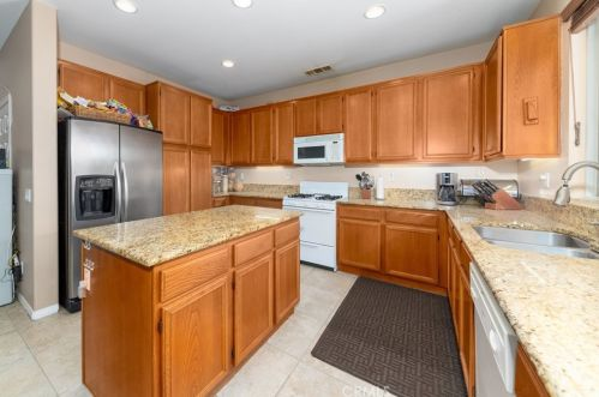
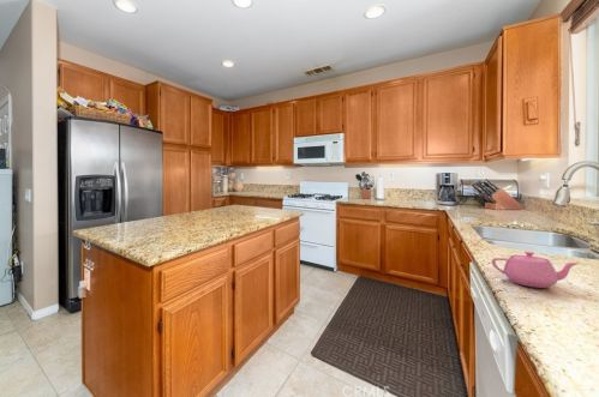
+ teapot (532, 267)
